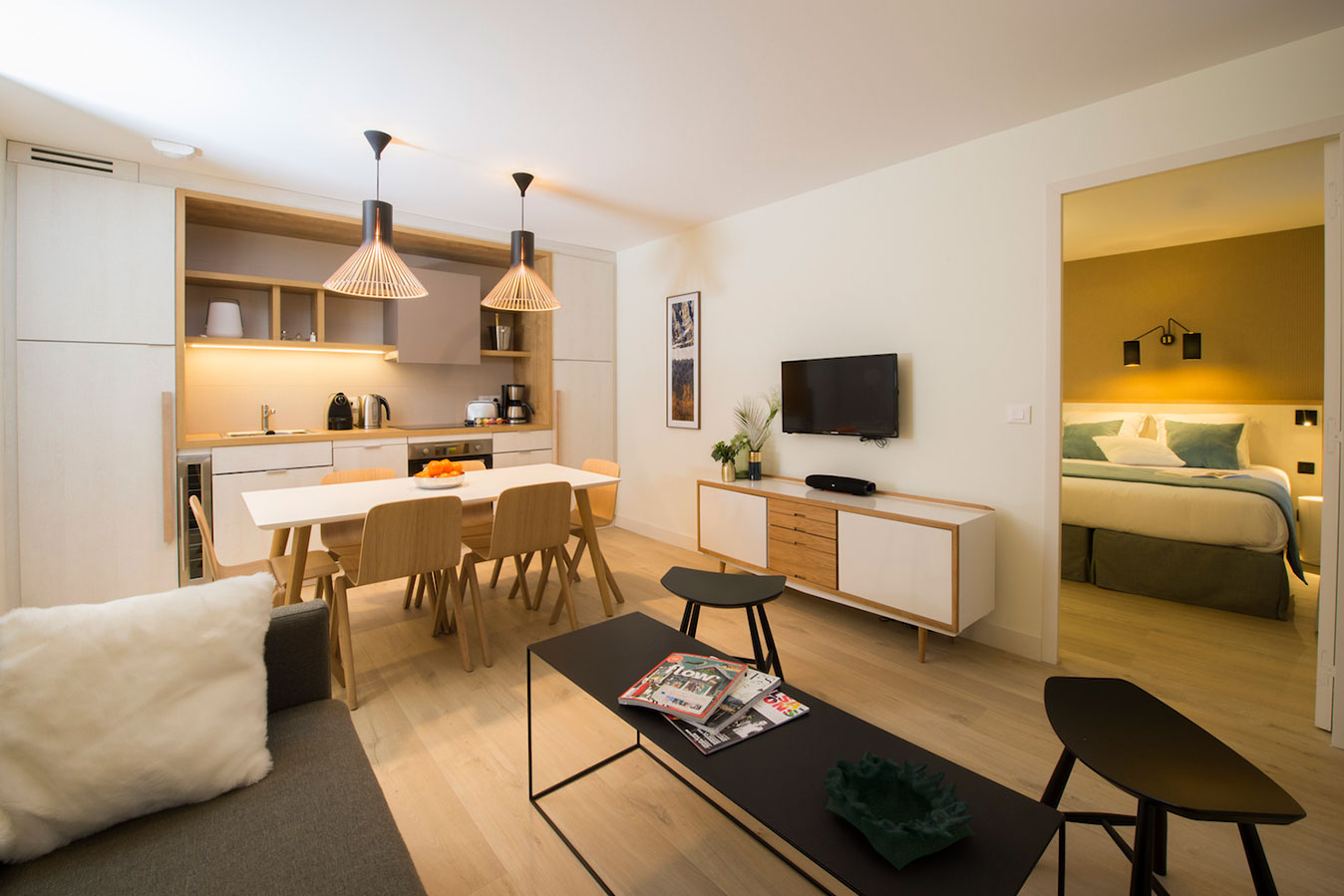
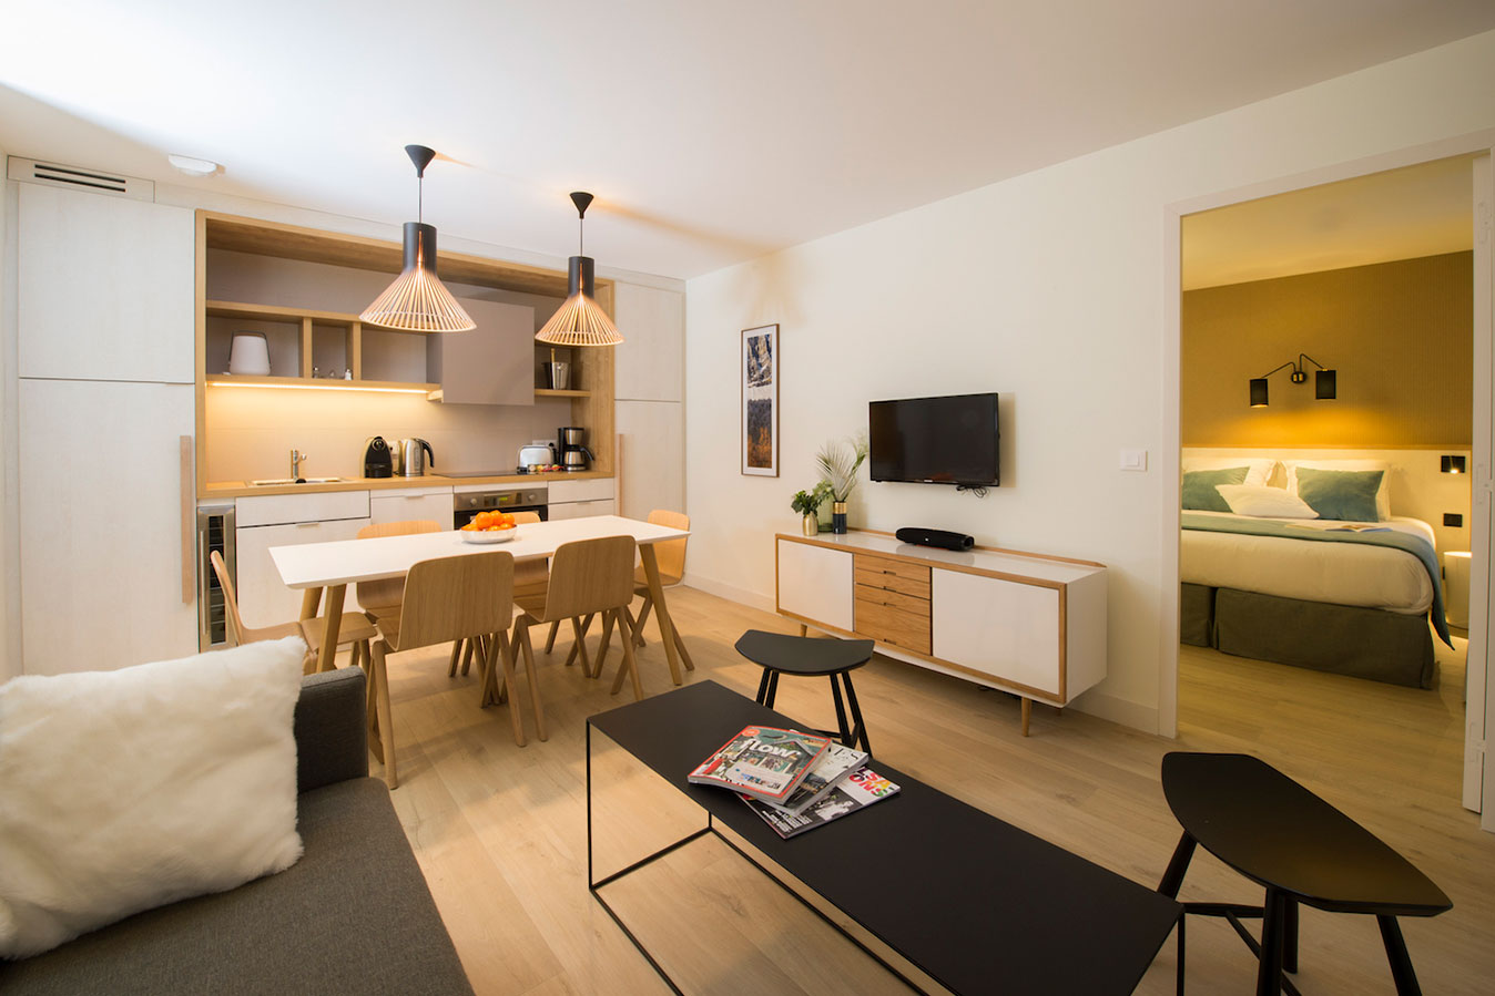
- decorative bowl (896, 804)
